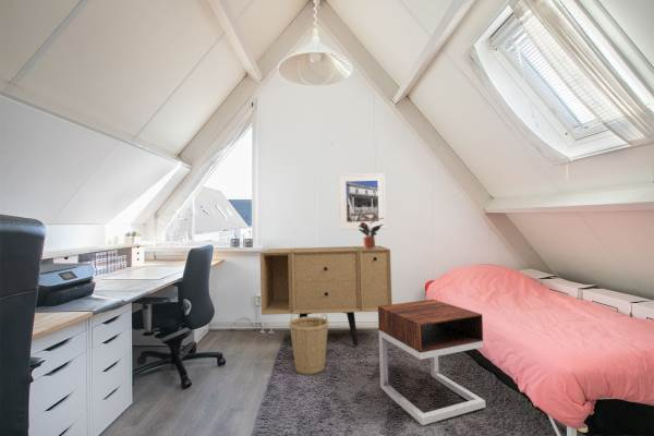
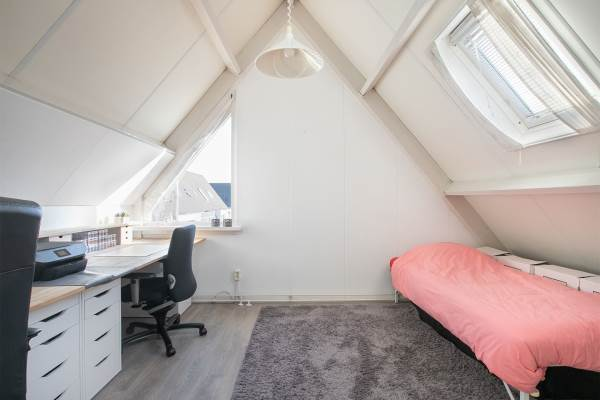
- potted plant (373, 230)
- basket (308, 340)
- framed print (362, 201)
- sideboard (326, 293)
- nightstand (428, 353)
